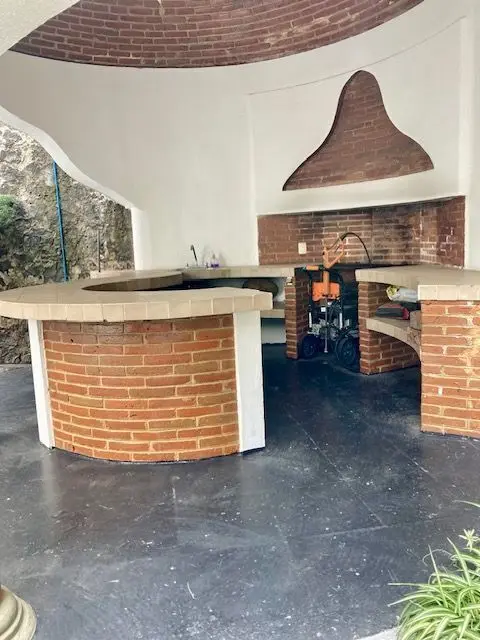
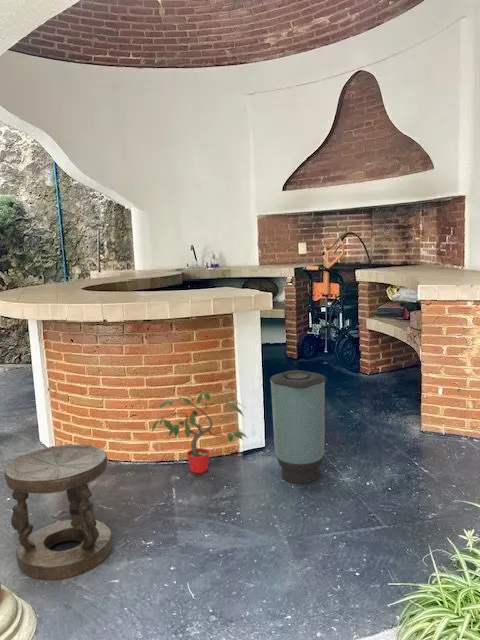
+ stool (69, 506)
+ trash can (298, 424)
+ potted plant (200, 432)
